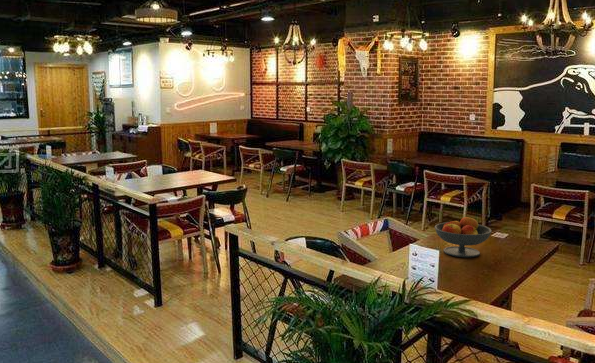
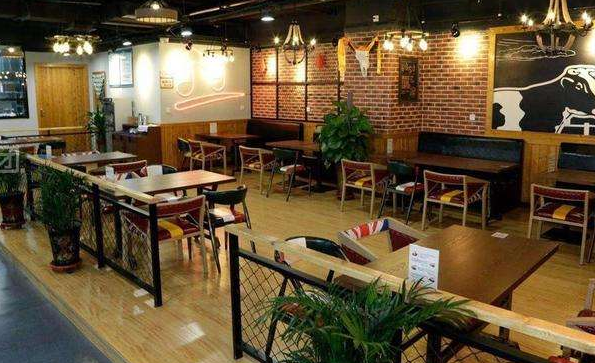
- fruit bowl (462, 236)
